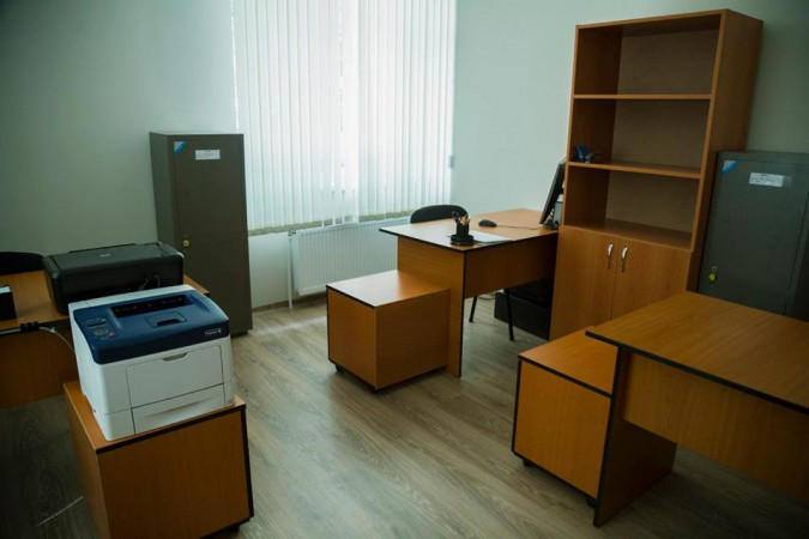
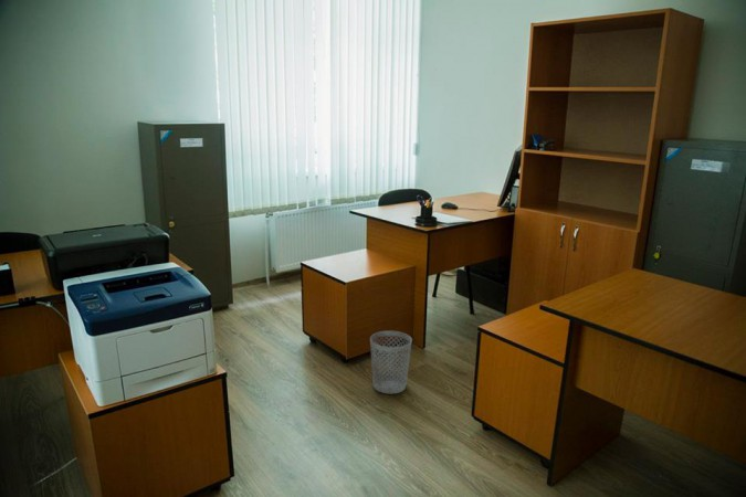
+ wastebasket (390, 362)
